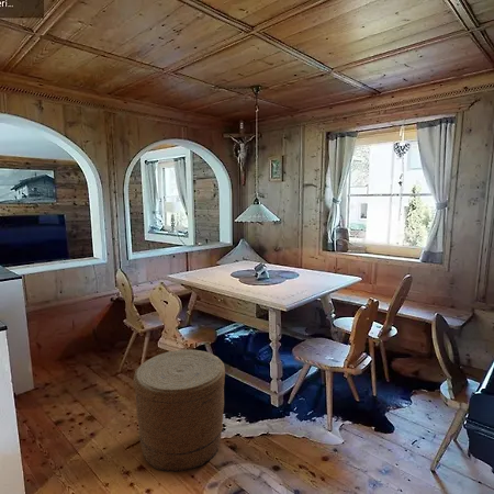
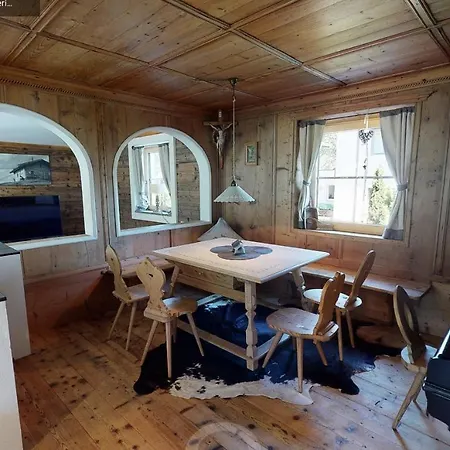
- basket (181, 406)
